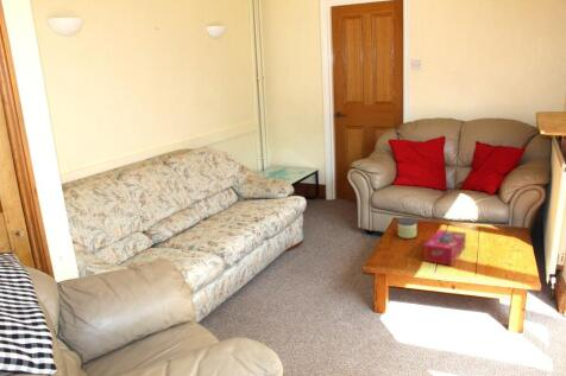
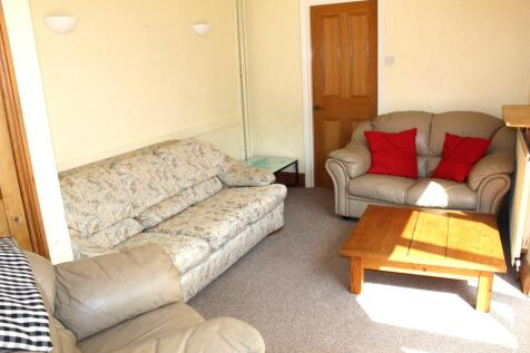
- candle (407, 228)
- tissue box (445, 247)
